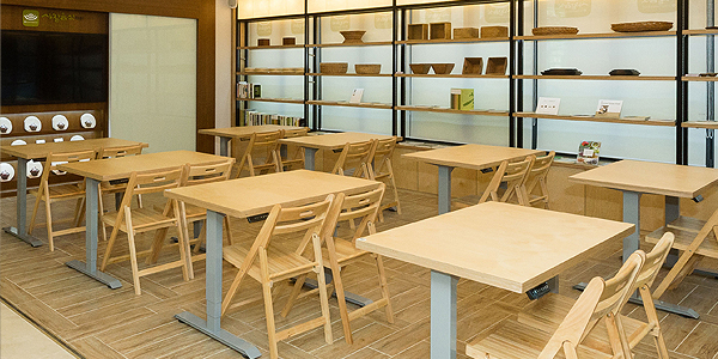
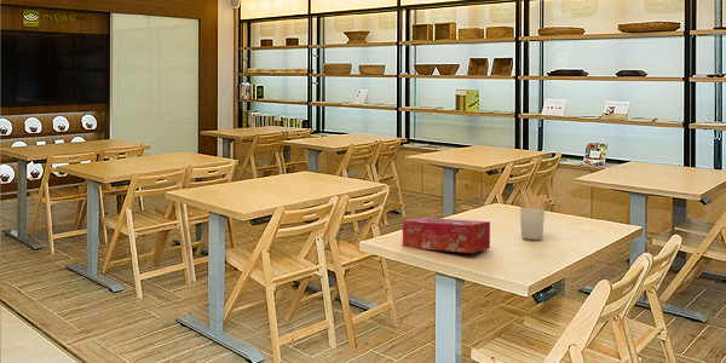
+ utensil holder (534, 214)
+ tissue box (445, 234)
